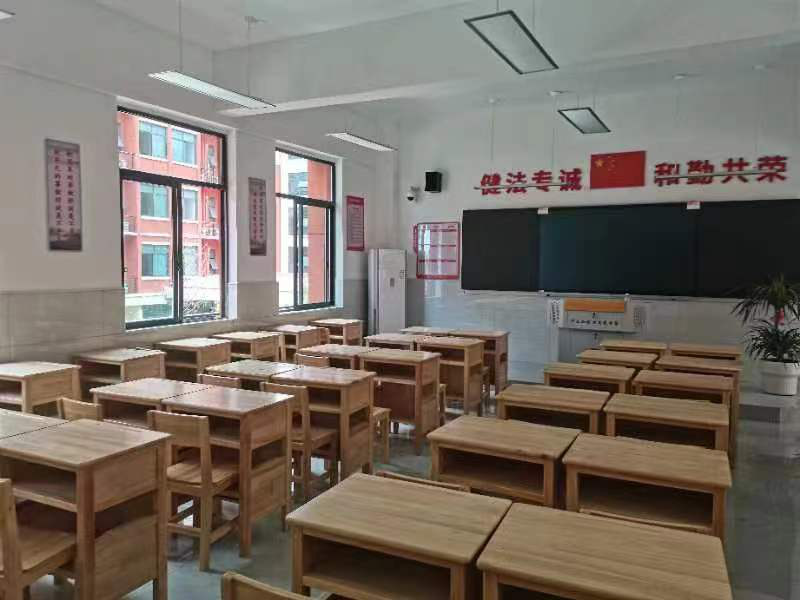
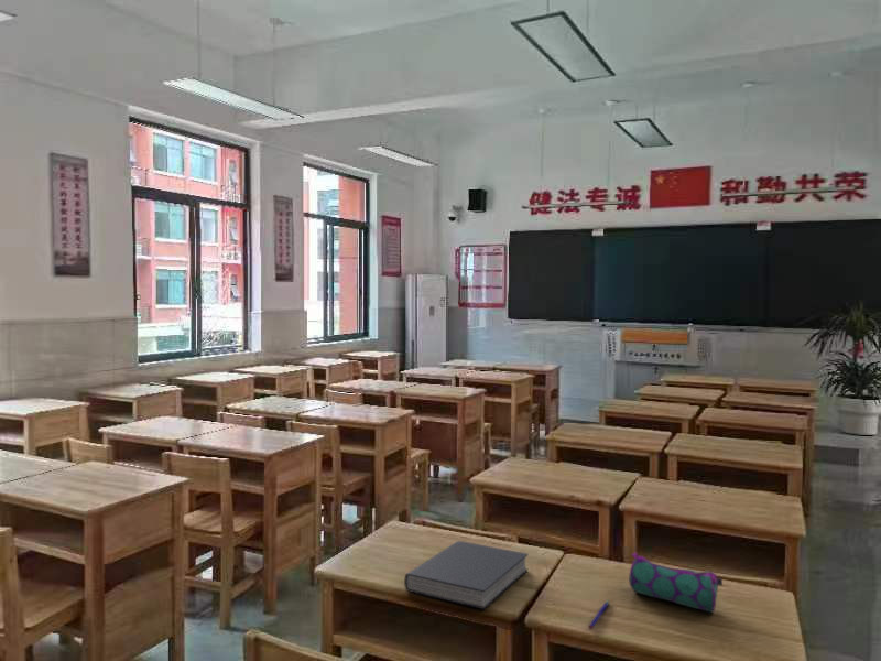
+ pencil case (673, 582)
+ pen (599, 614)
+ book (468, 571)
